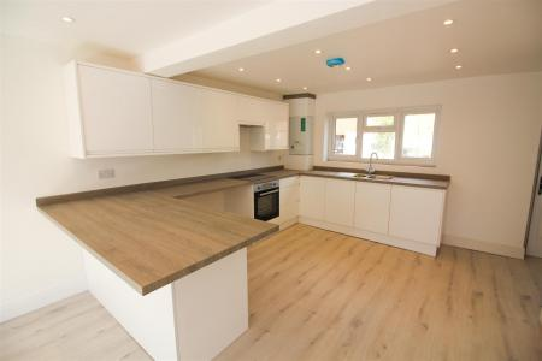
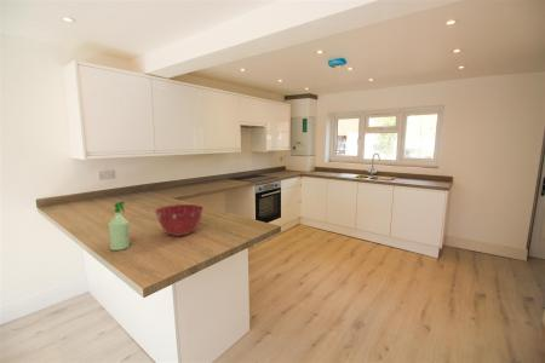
+ spray bottle (119, 225)
+ mixing bowl (180, 220)
